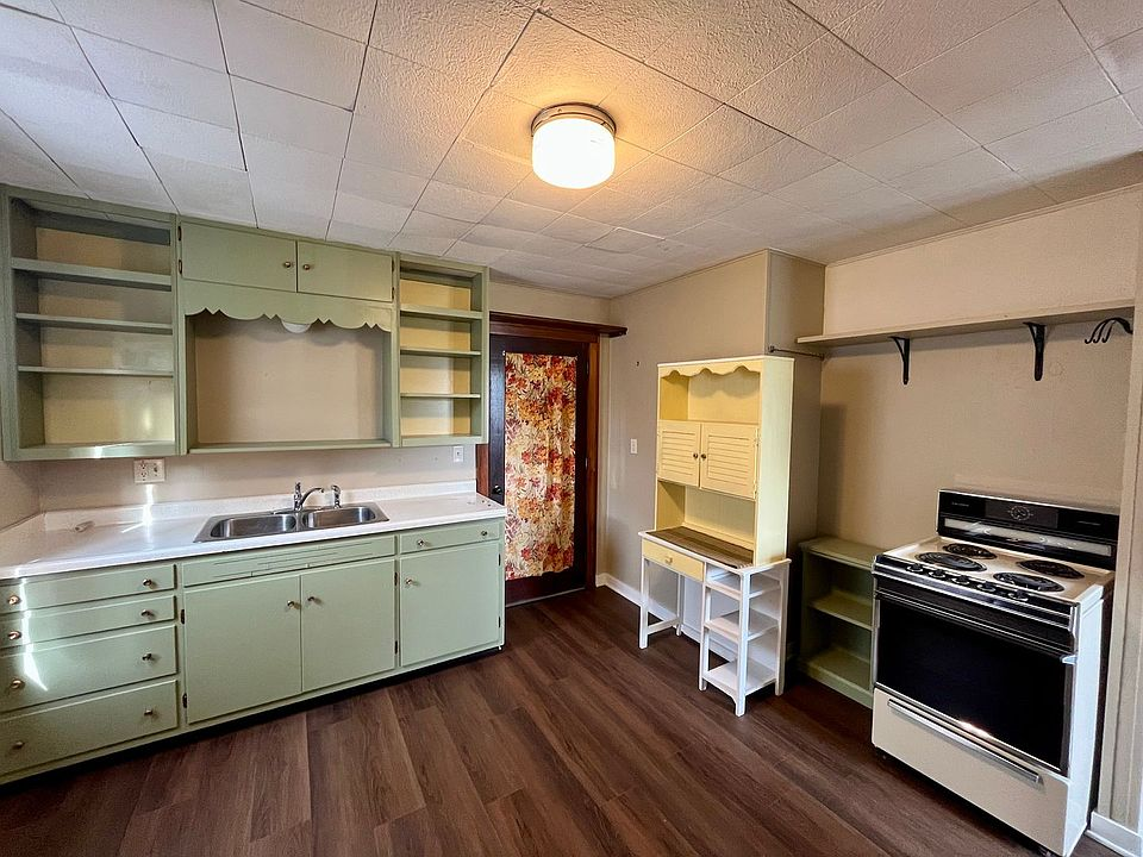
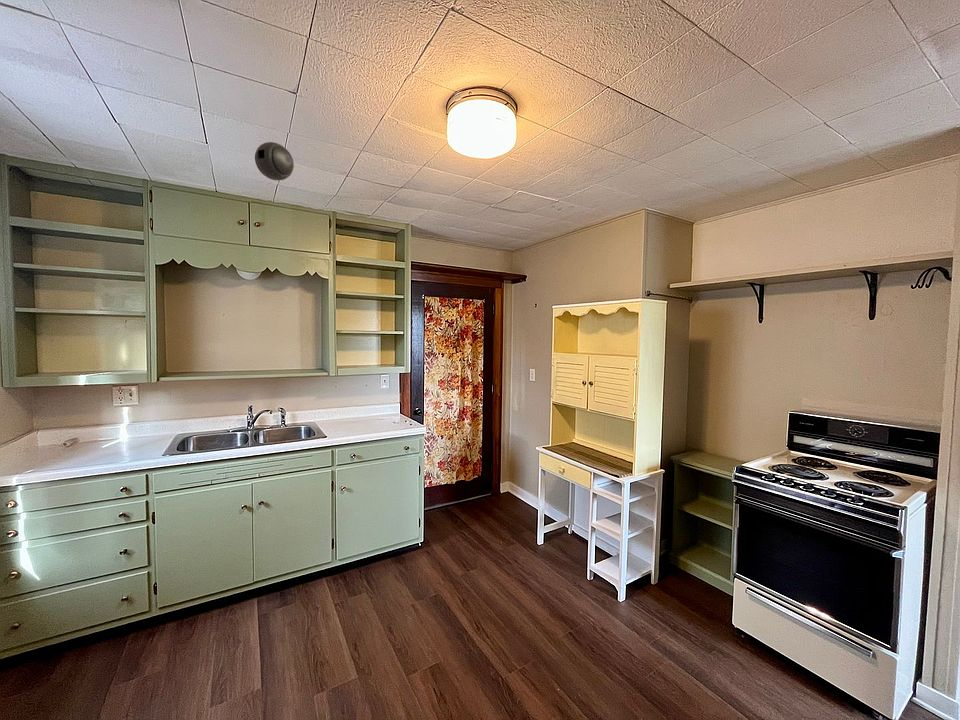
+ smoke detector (274, 161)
